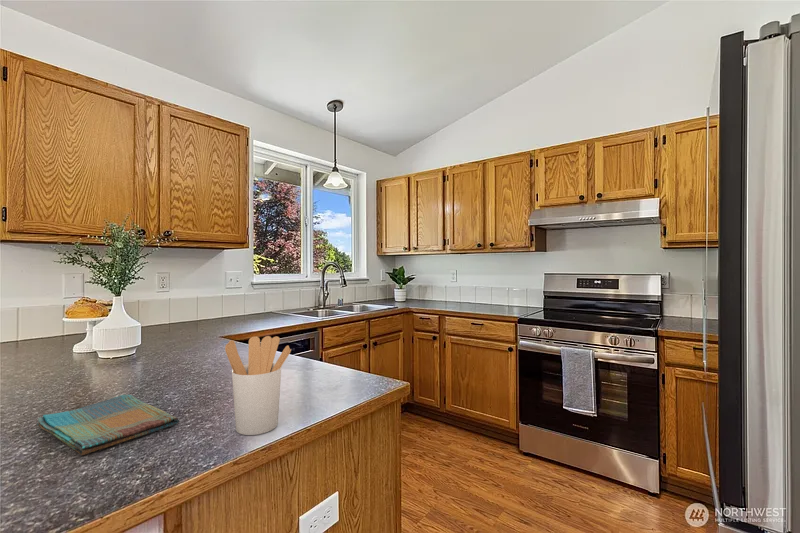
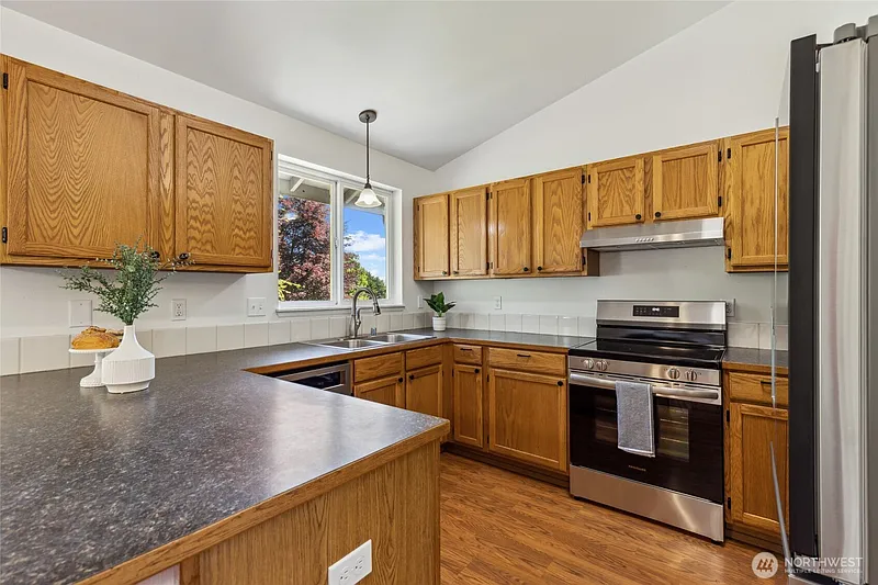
- utensil holder (259, 379)
- dish towel (109, 419)
